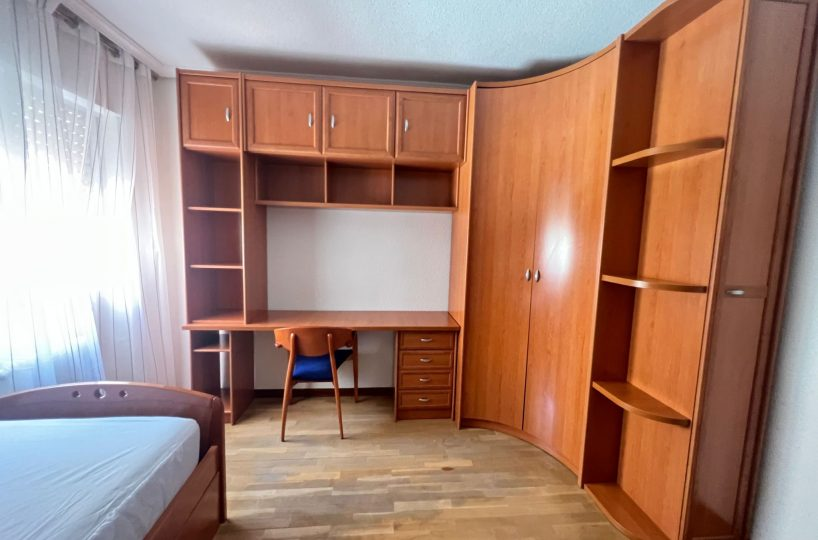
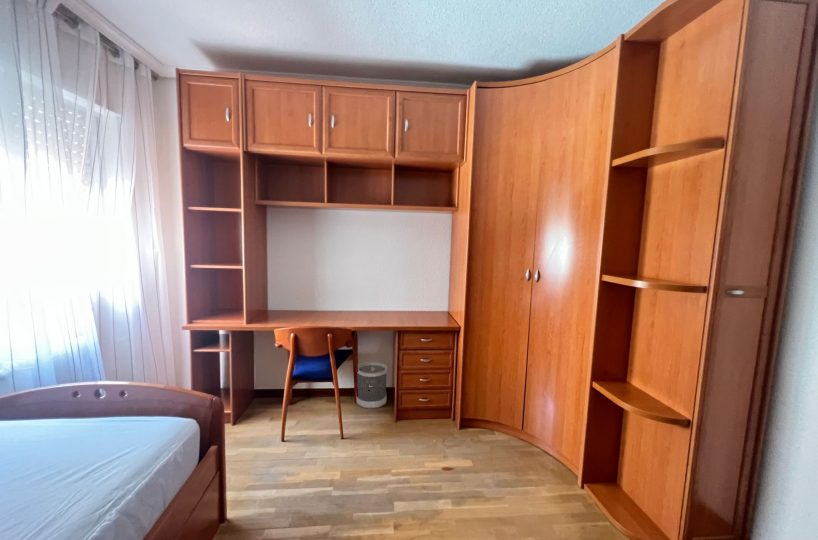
+ wastebasket (371, 384)
